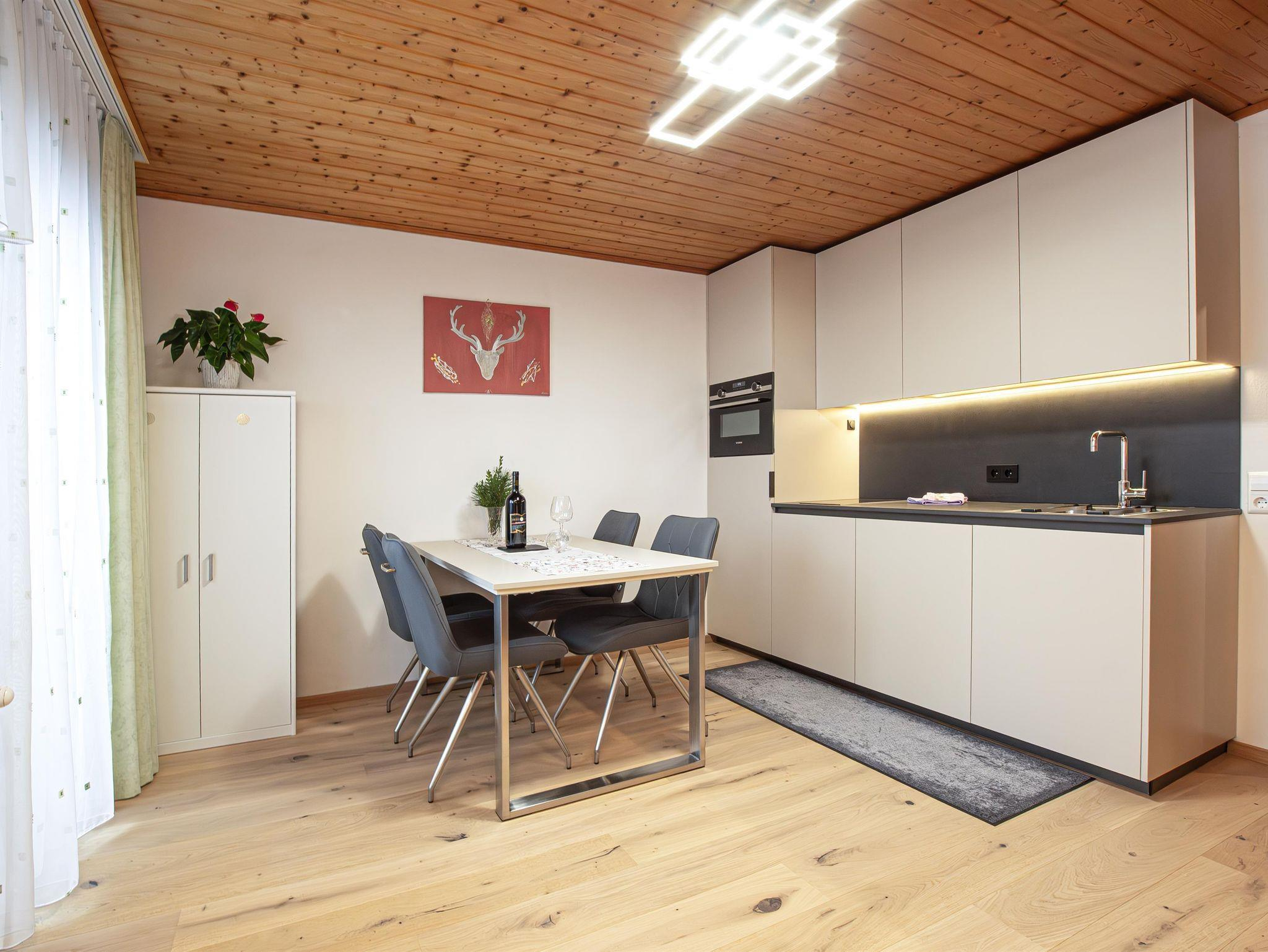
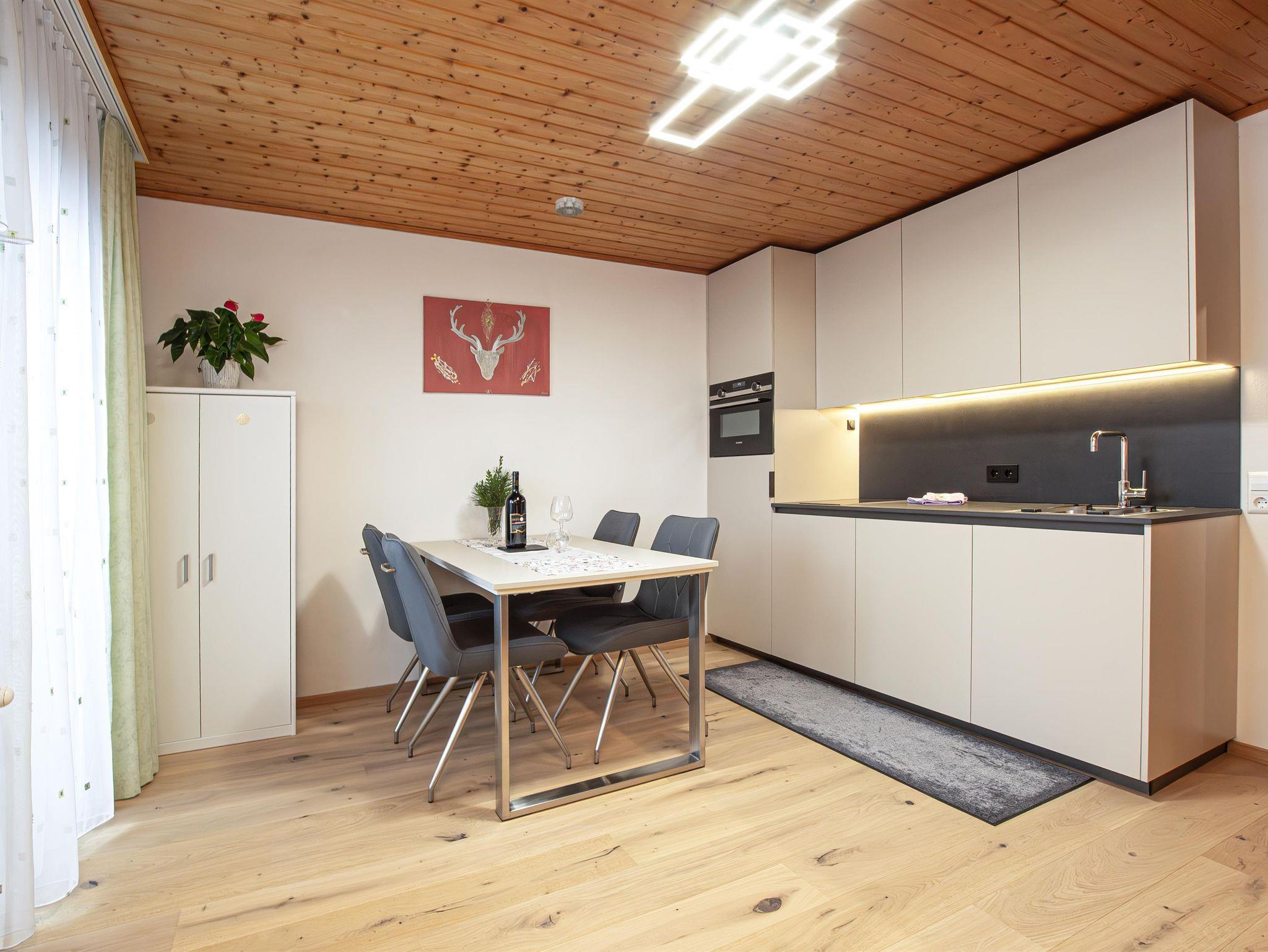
+ smoke detector (569, 206)
